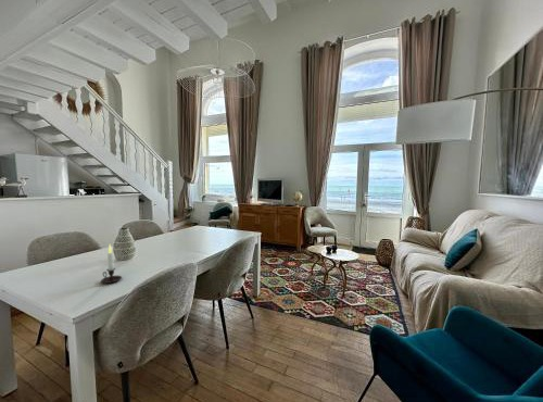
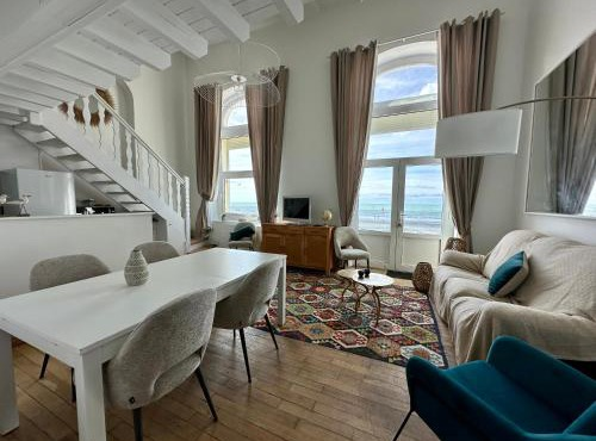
- candle (109, 262)
